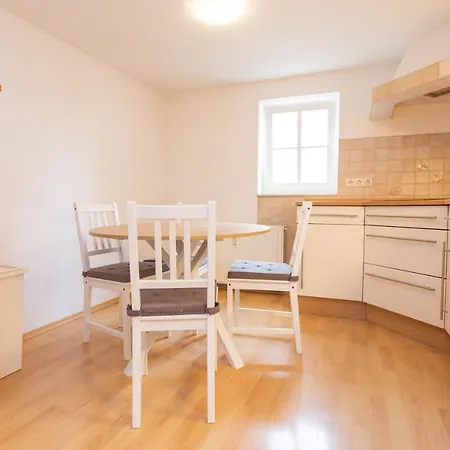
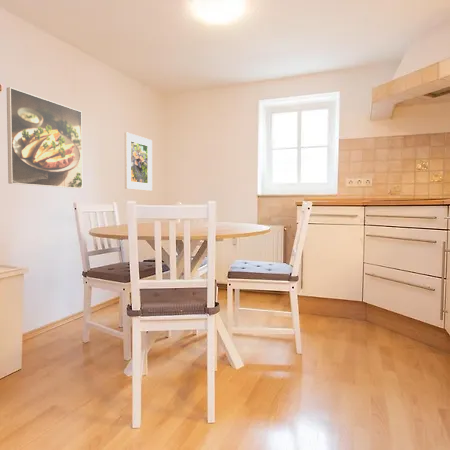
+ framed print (139, 163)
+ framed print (48, 143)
